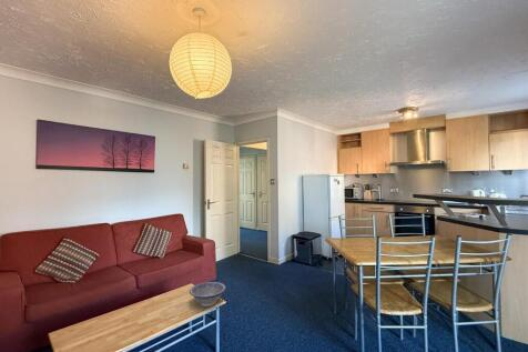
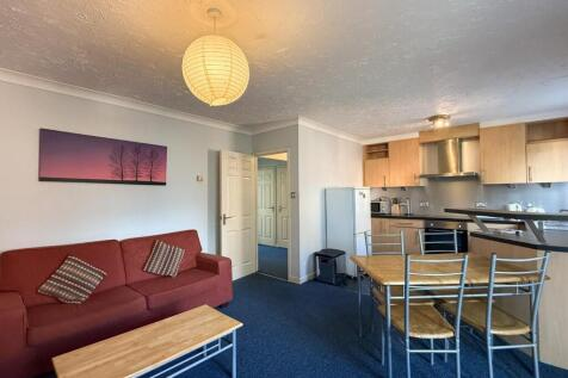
- decorative bowl (207, 295)
